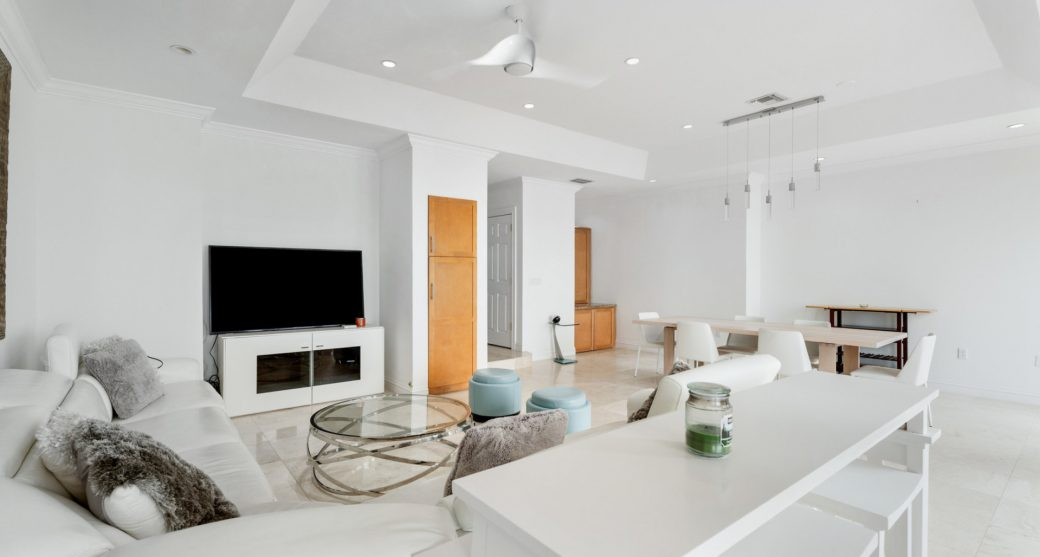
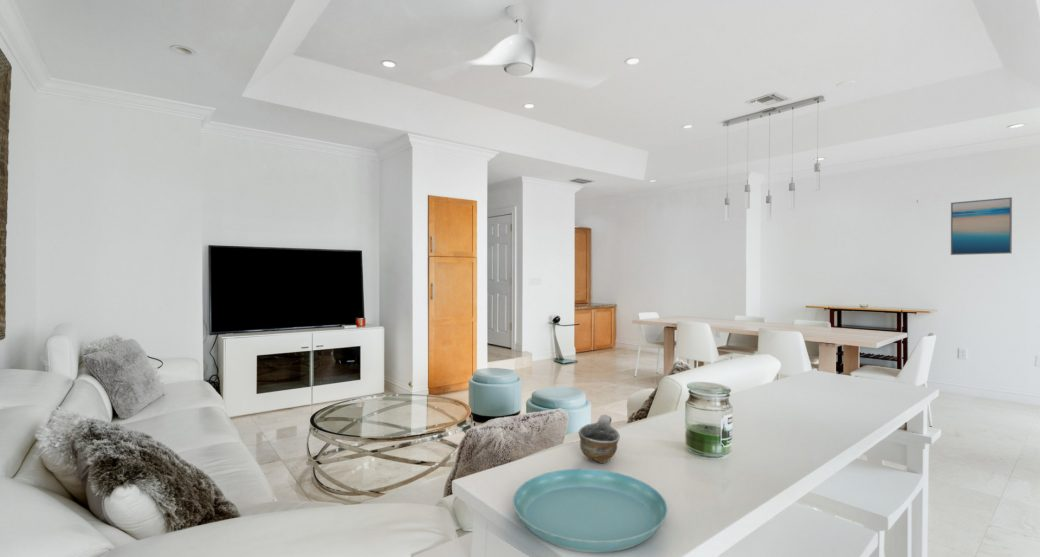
+ wall art (980, 227)
+ saucer (588, 508)
+ cup (601, 439)
